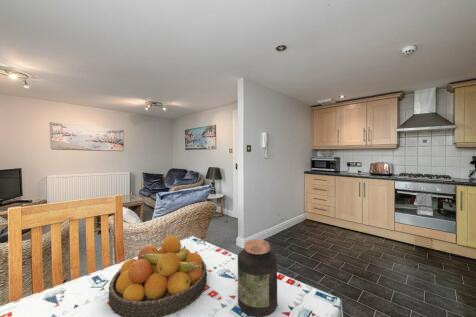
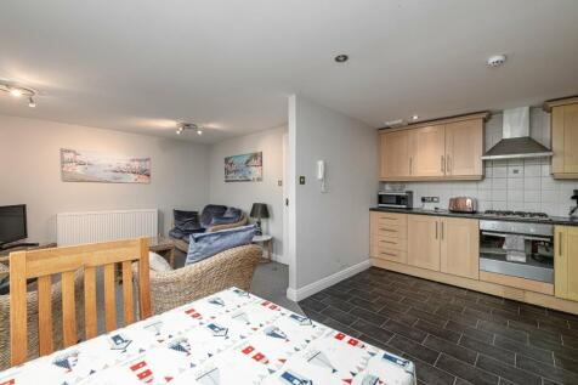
- fruit bowl (161, 266)
- jar (257, 273)
